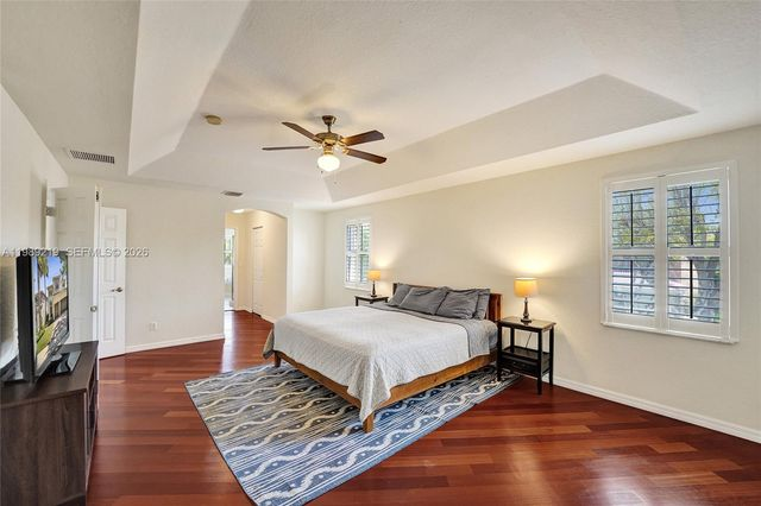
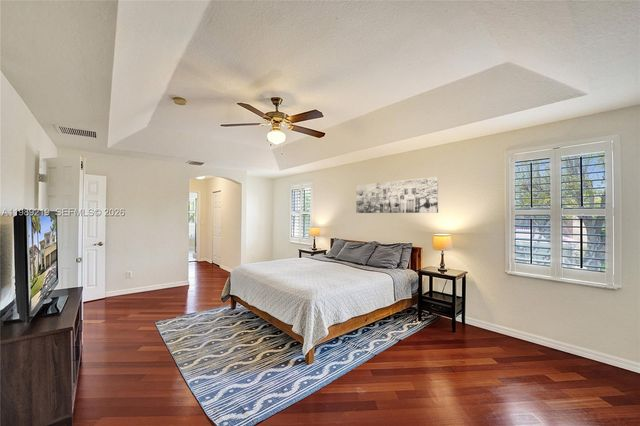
+ wall art (392, 197)
